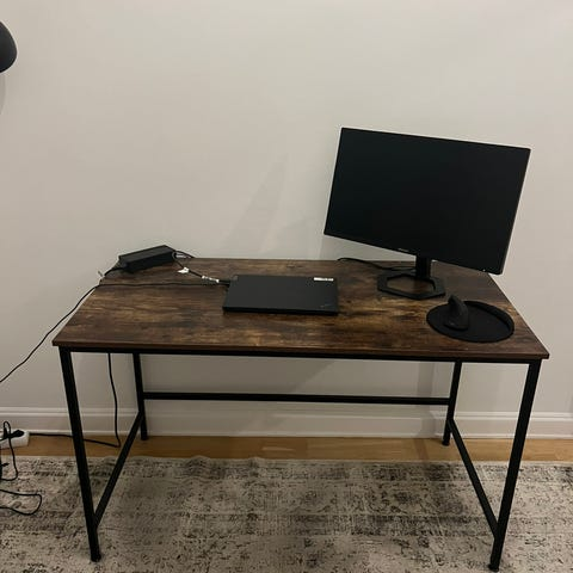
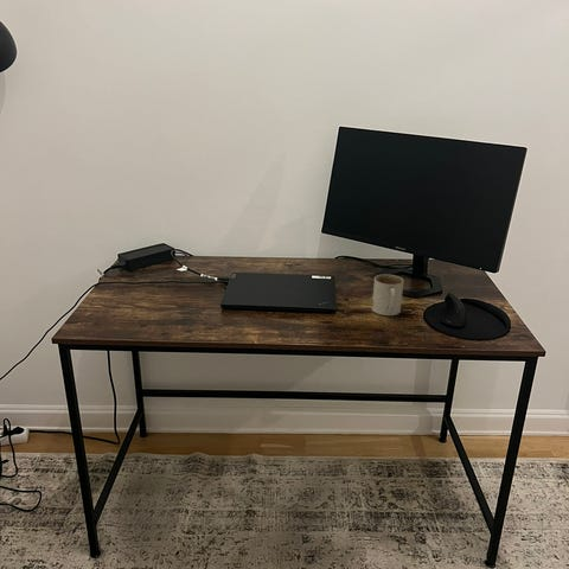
+ mug (388, 296)
